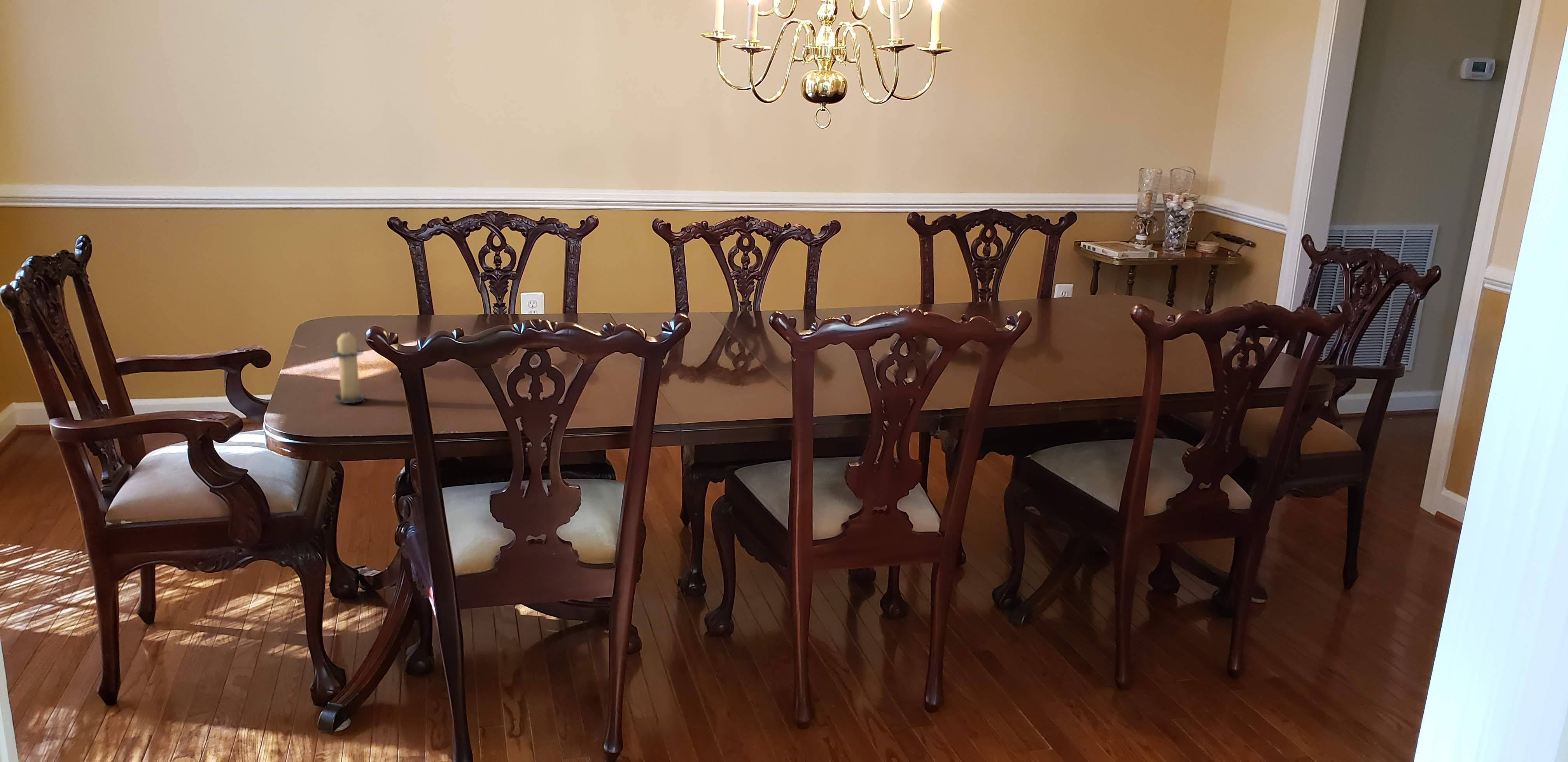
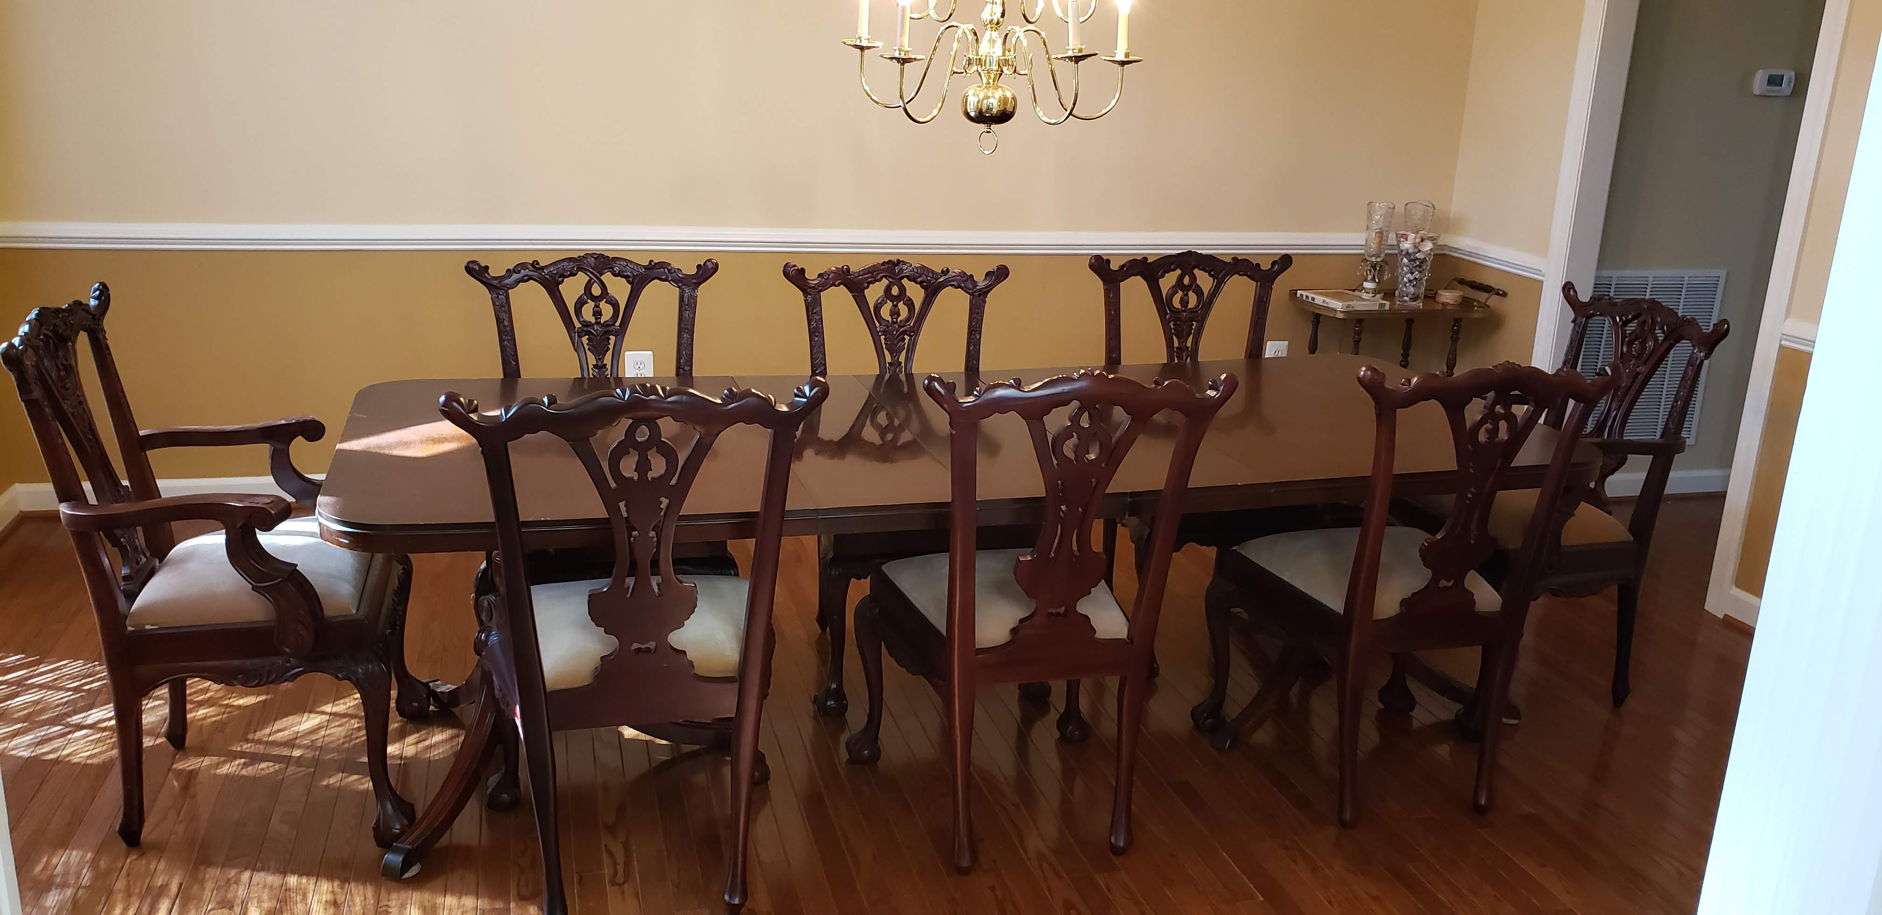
- candle (348, 364)
